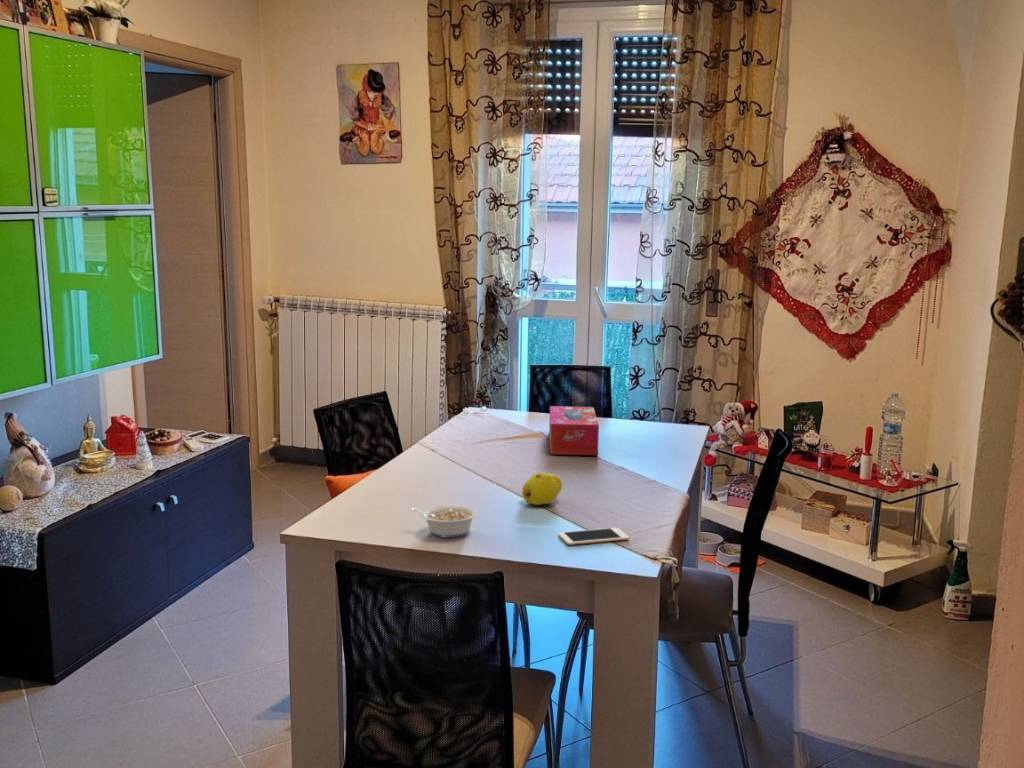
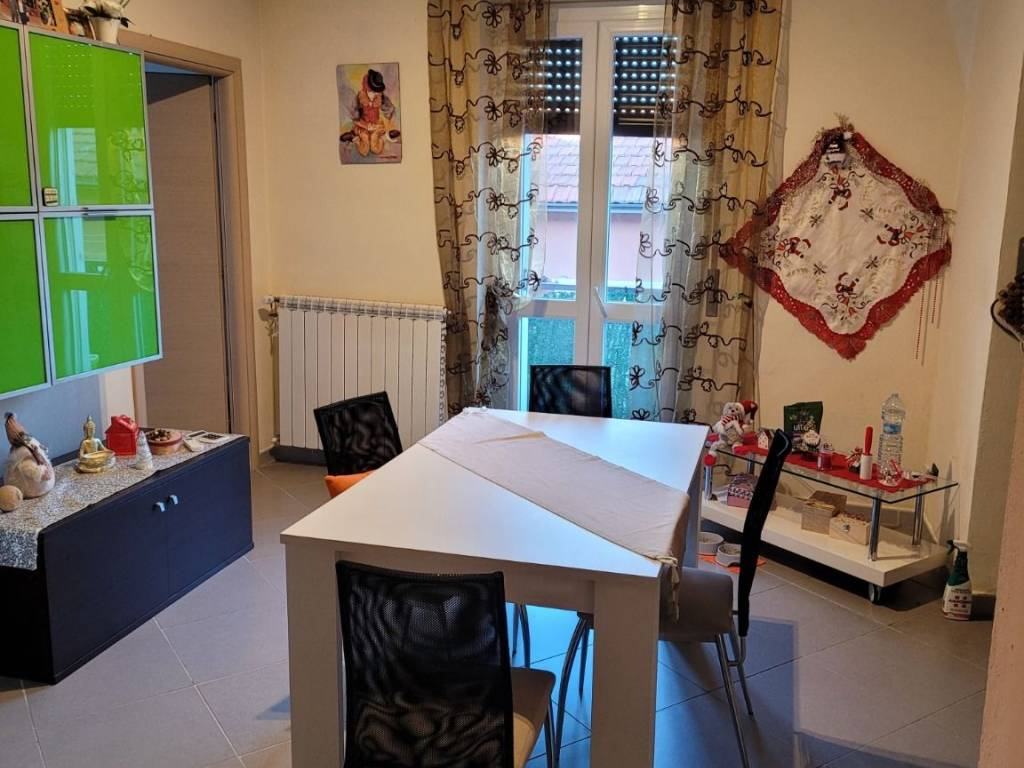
- cell phone (593, 536)
- tissue box (572, 429)
- legume (447, 521)
- fruit (543, 487)
